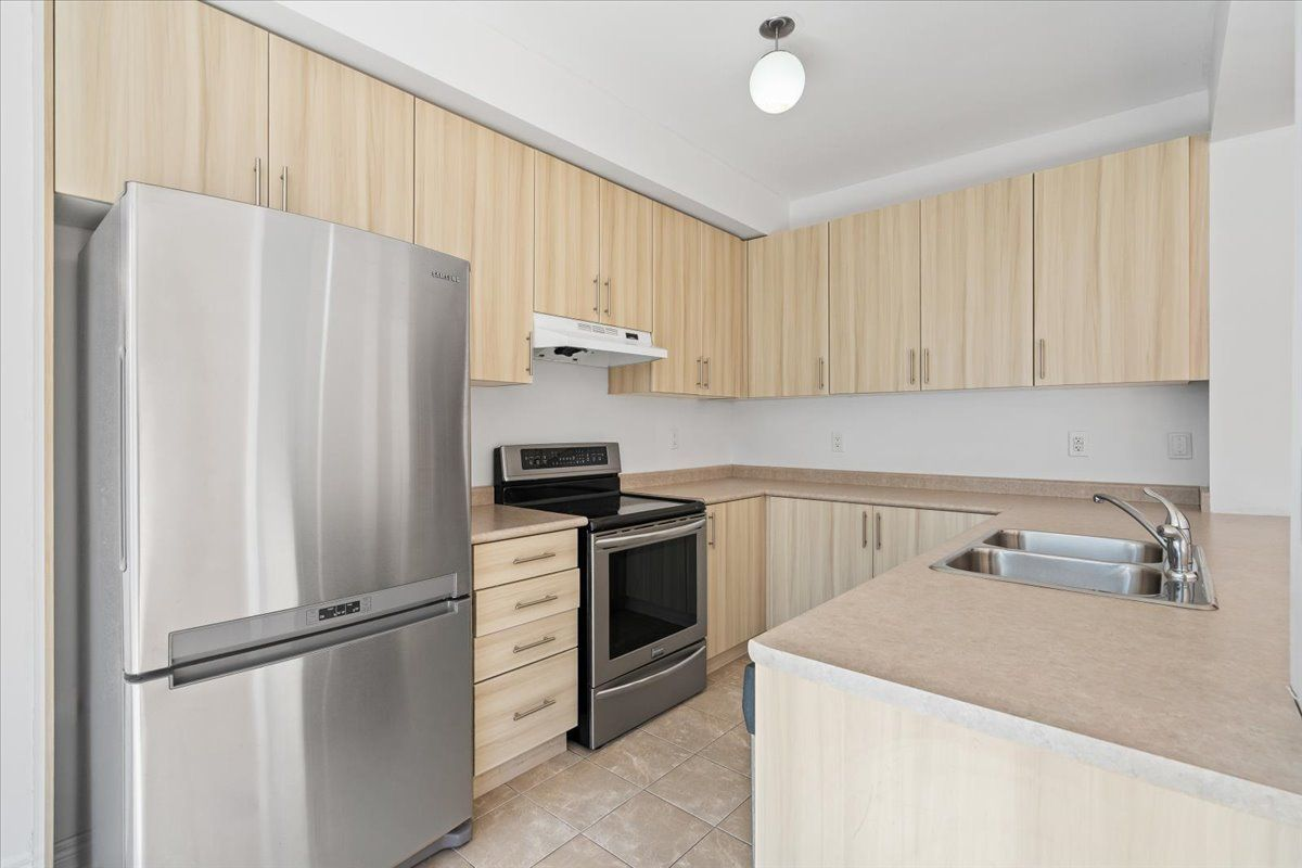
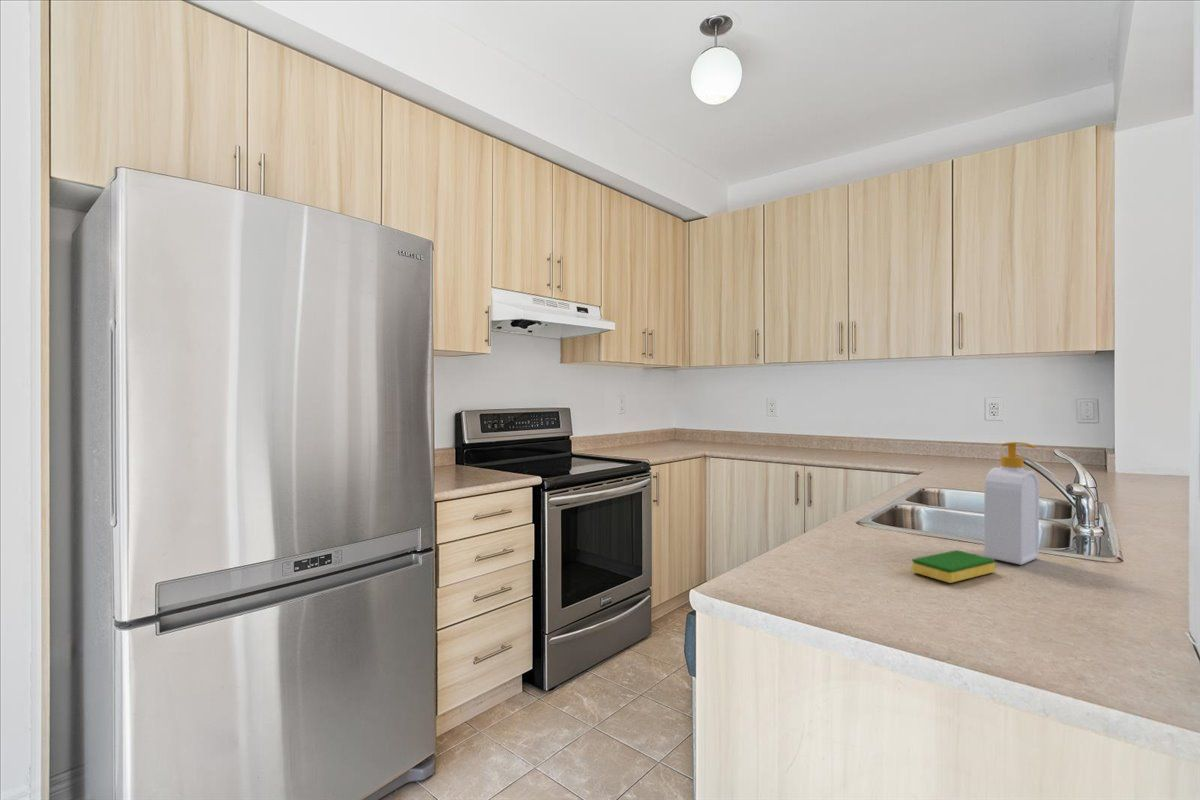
+ dish sponge (953, 565)
+ soap bottle (1013, 500)
